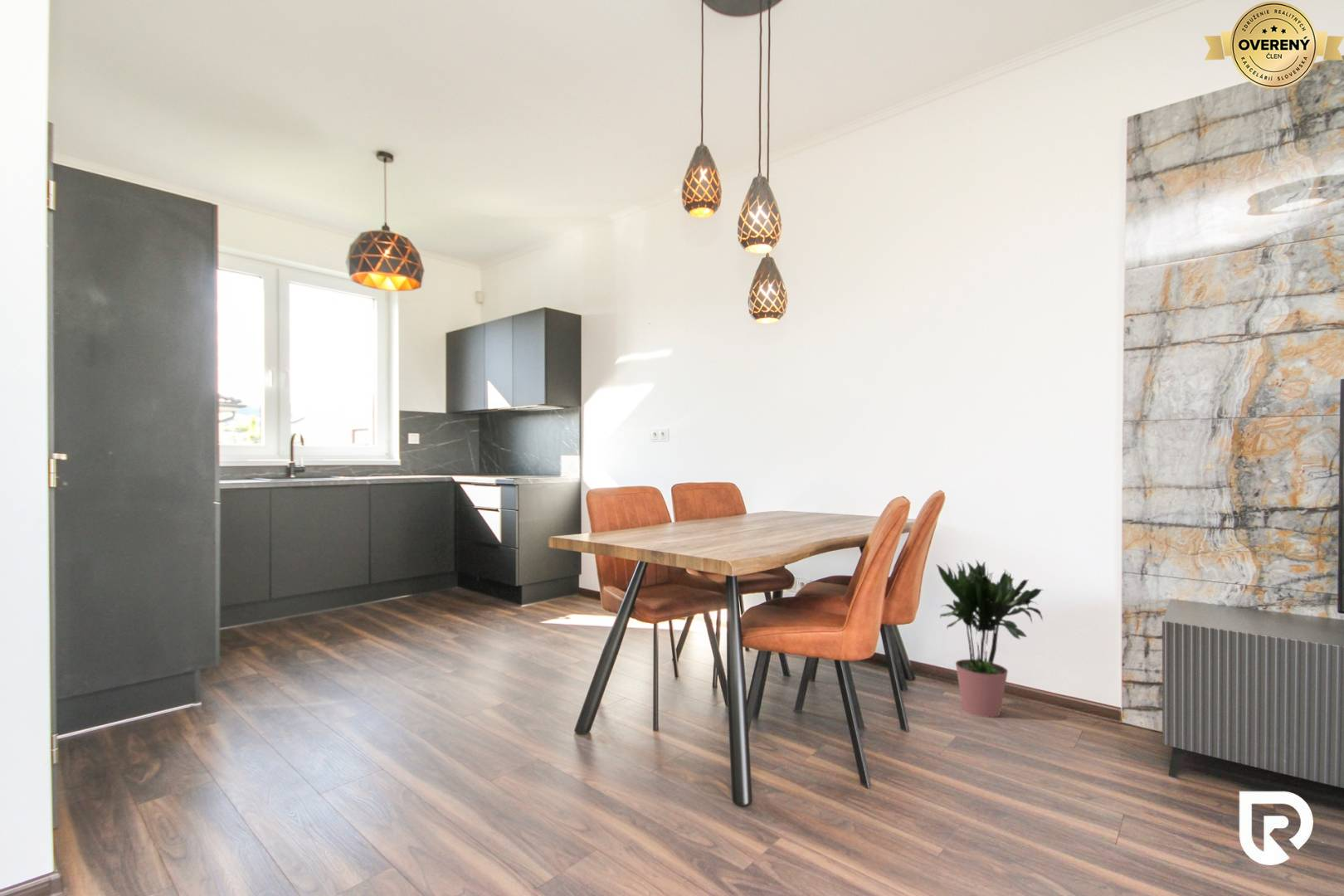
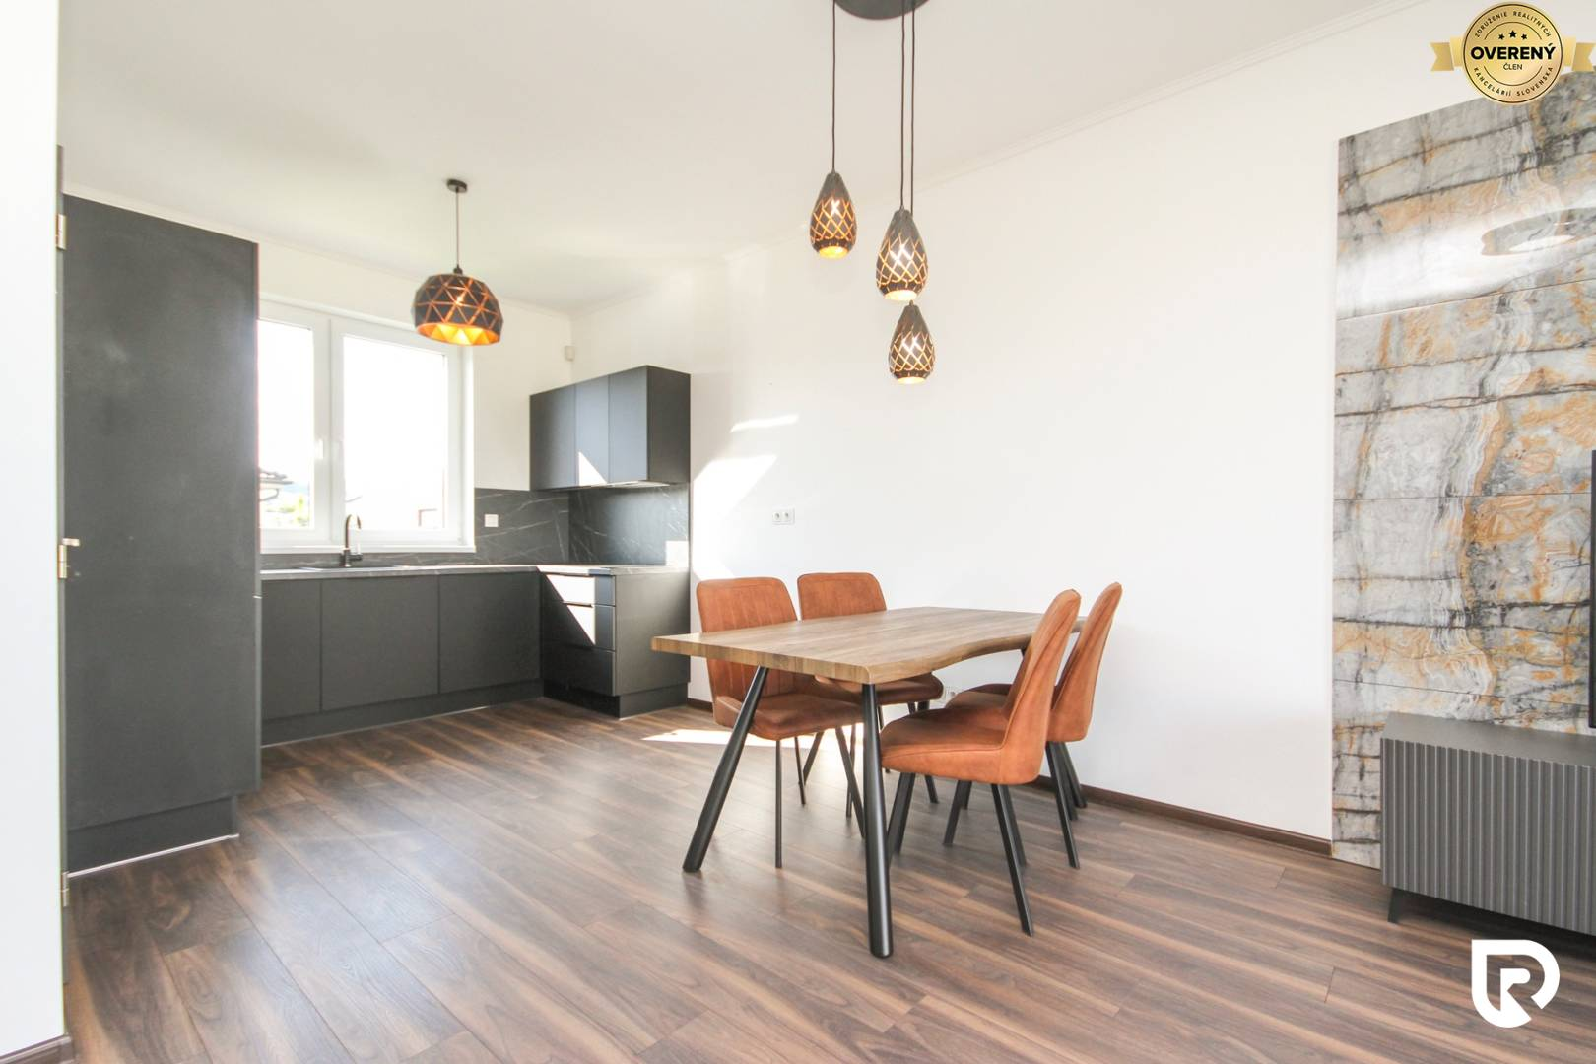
- potted plant (993, 635)
